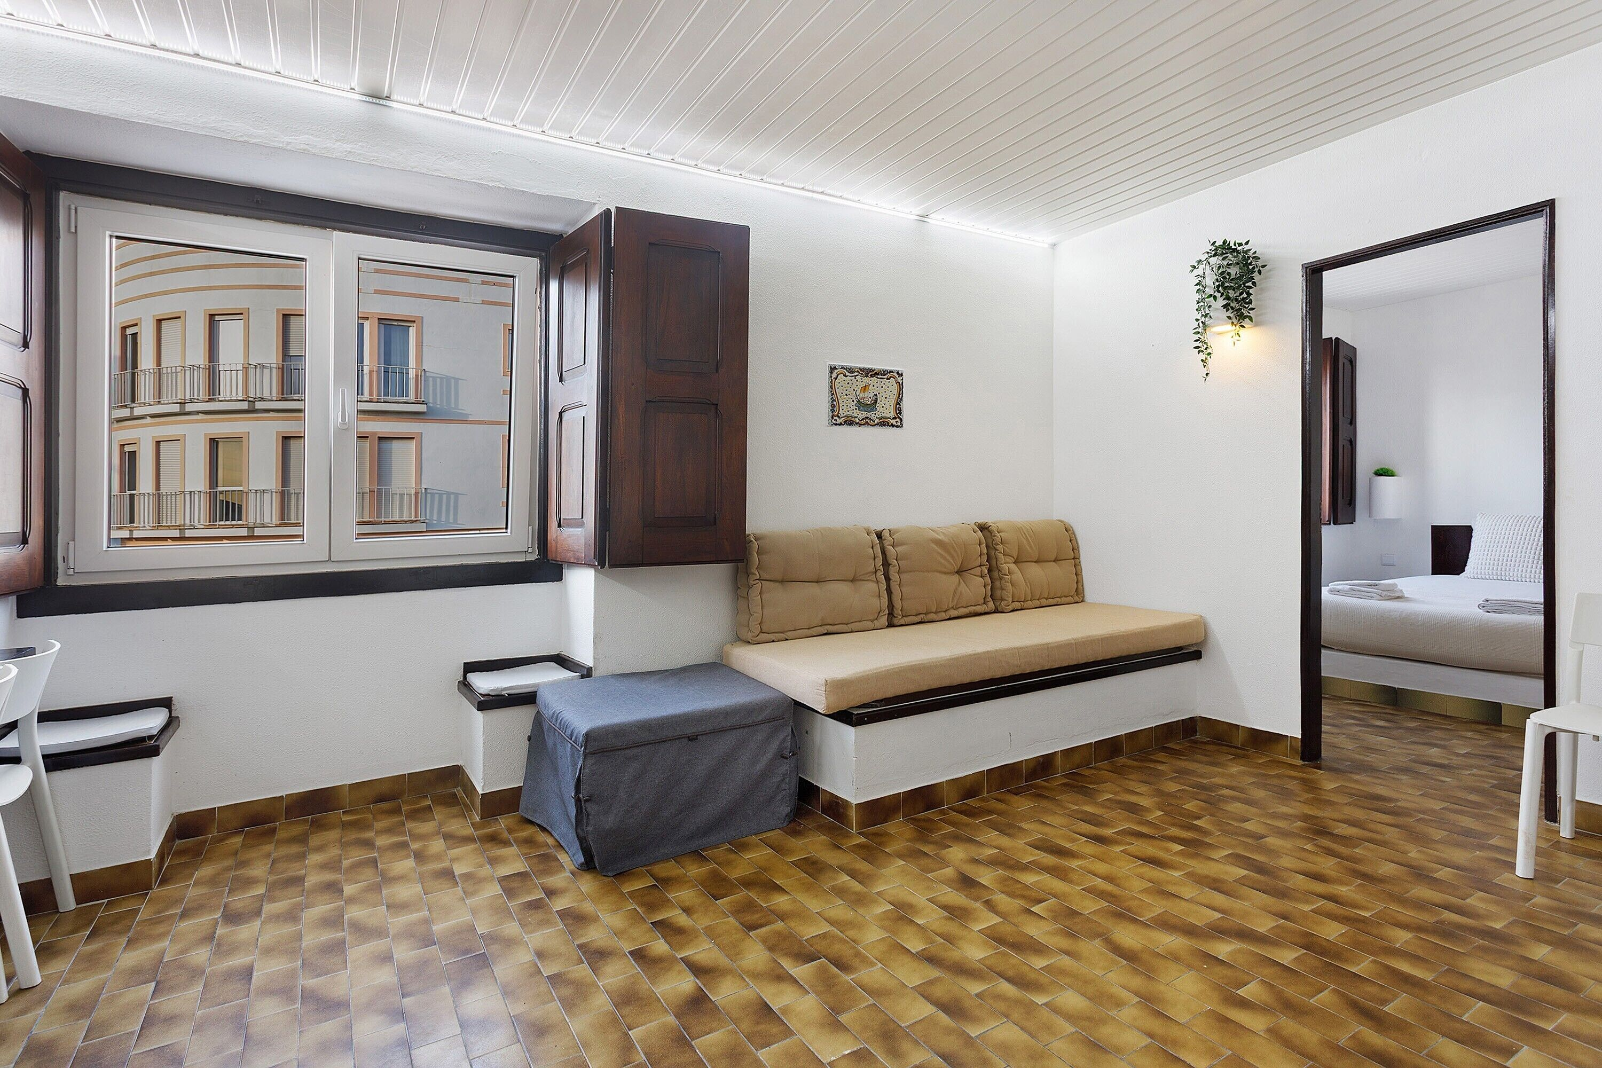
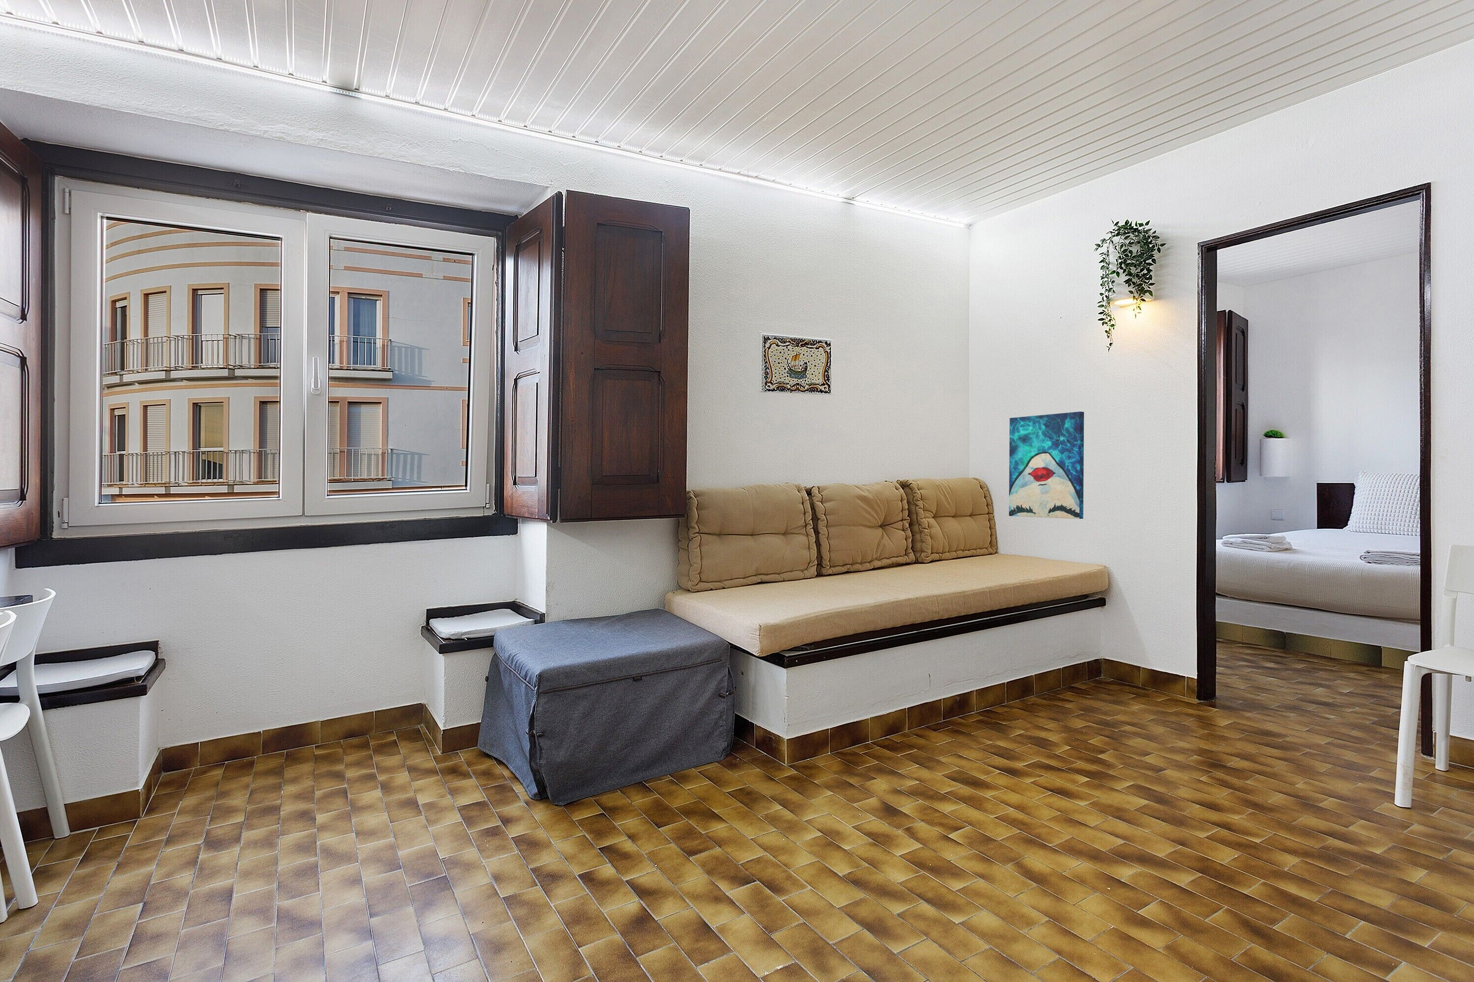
+ wall art (1044, 466)
